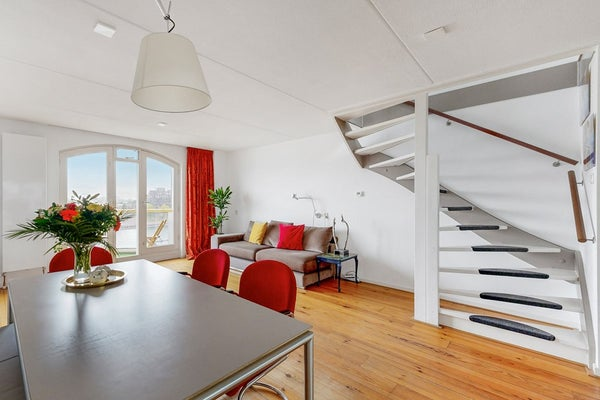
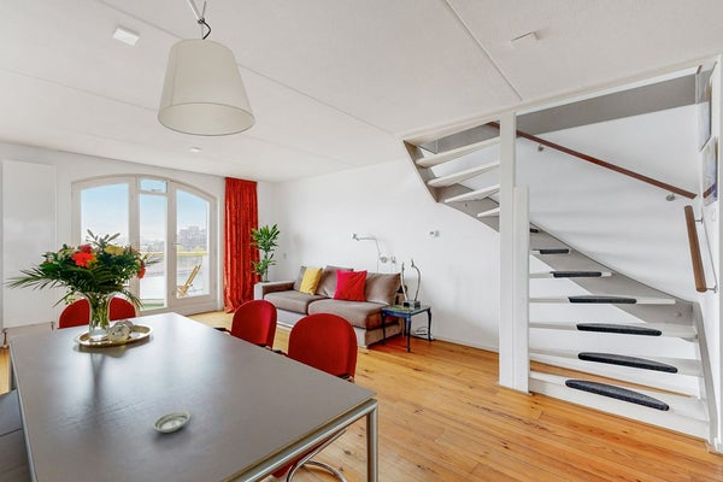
+ saucer (171, 423)
